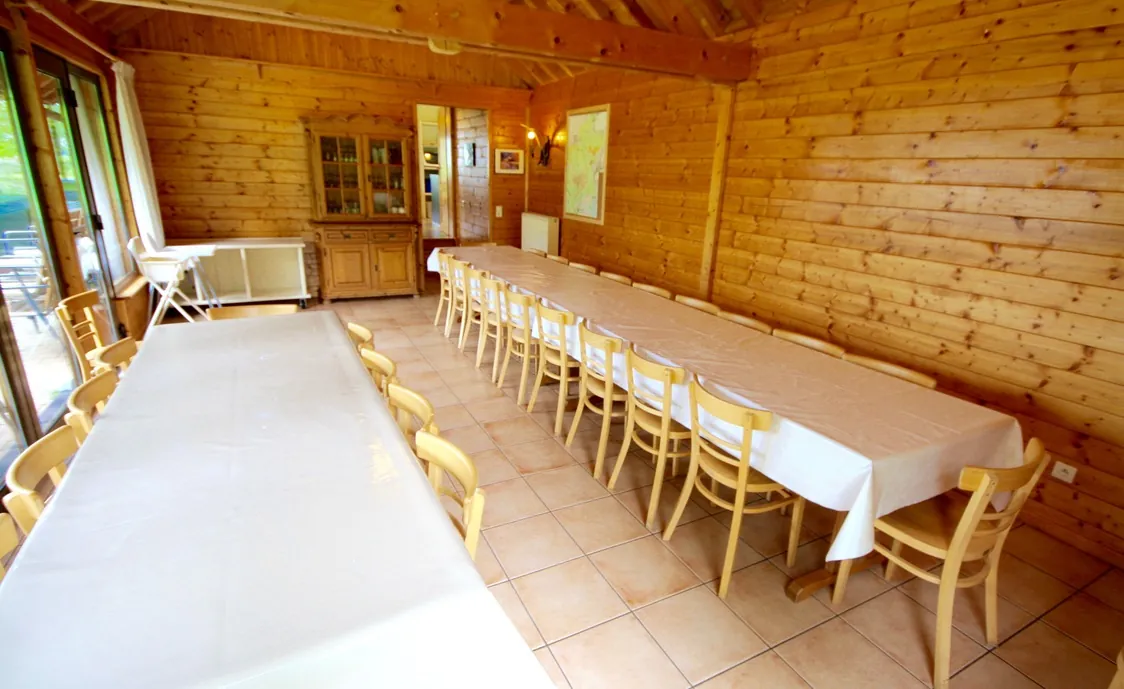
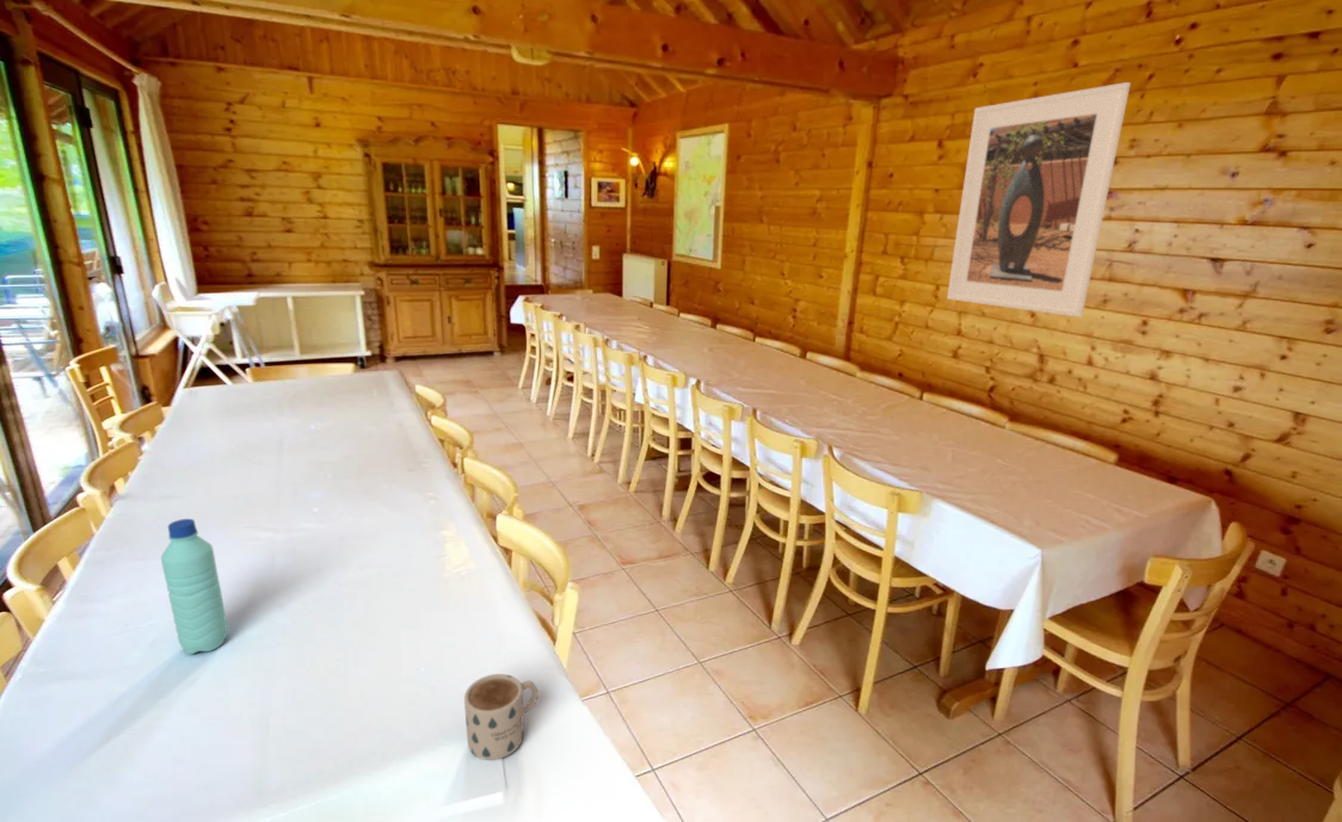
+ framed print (1024, 206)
+ mug (504, 711)
+ water bottle (193, 585)
